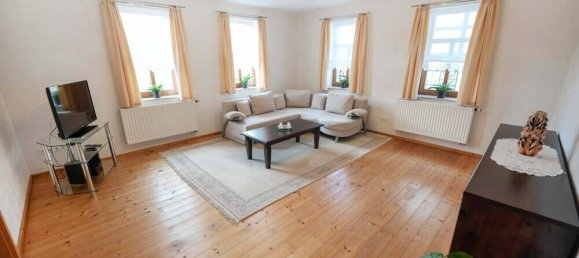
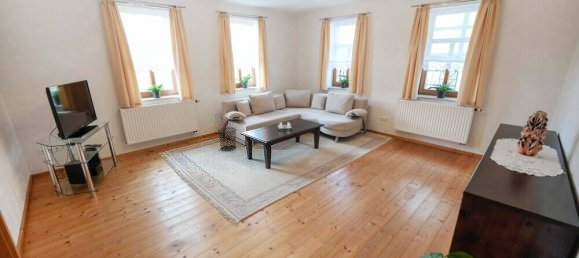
+ waste bin (227, 138)
